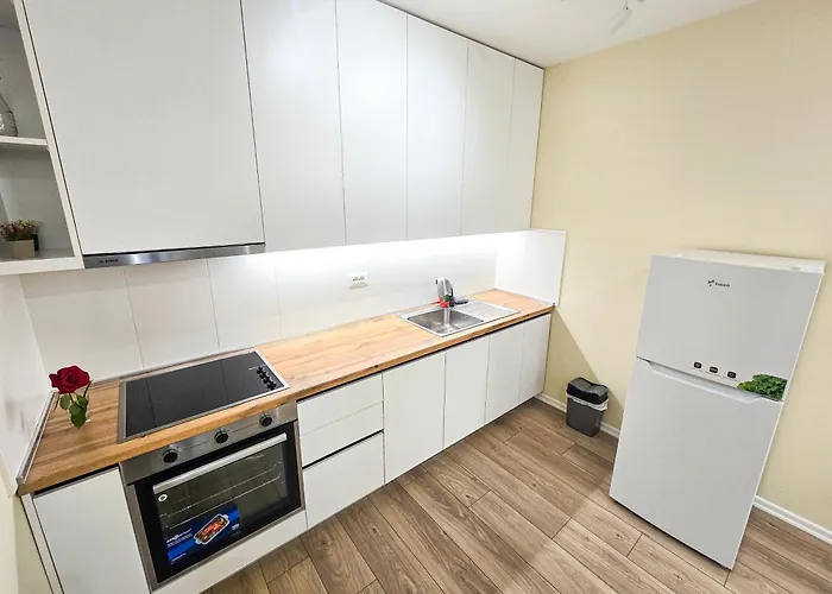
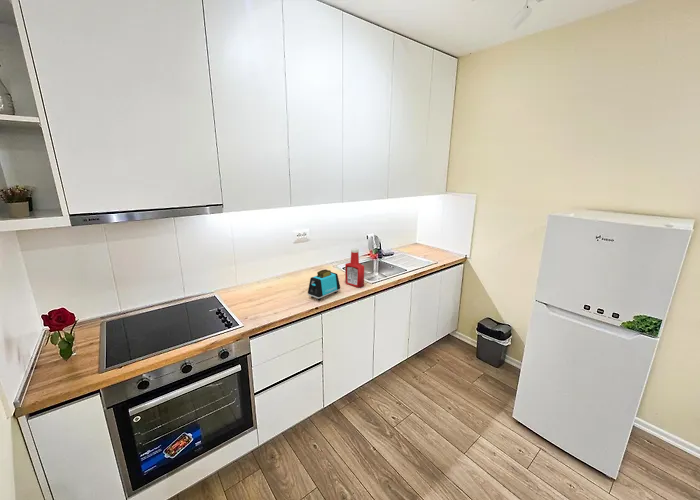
+ toaster (324, 282)
+ soap bottle (354, 267)
